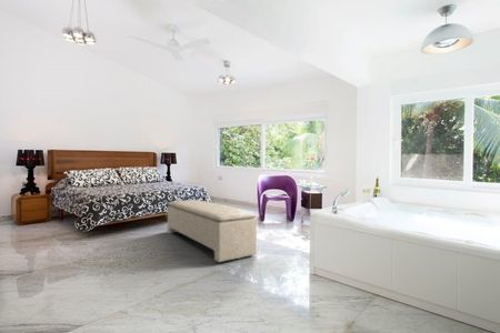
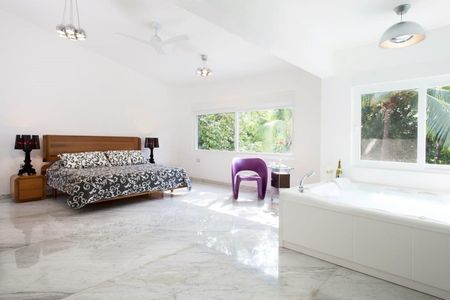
- bench (206, 223)
